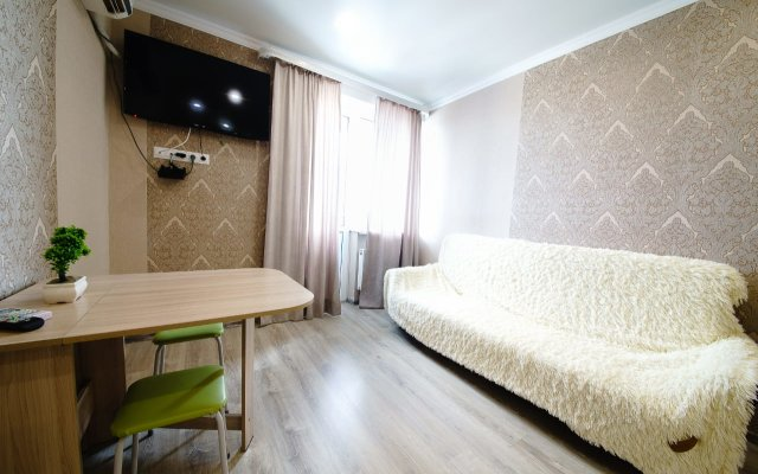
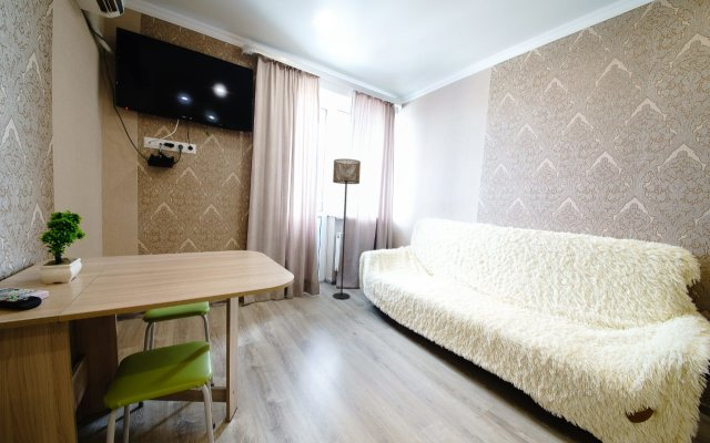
+ floor lamp (344, 229)
